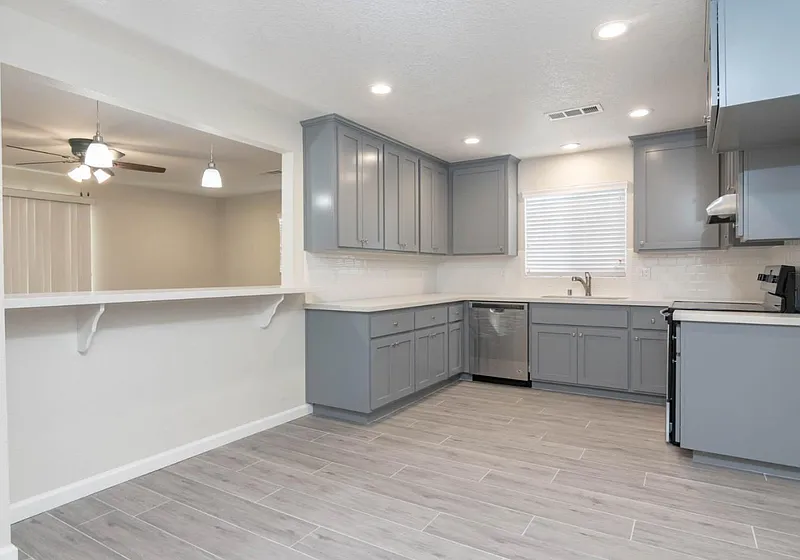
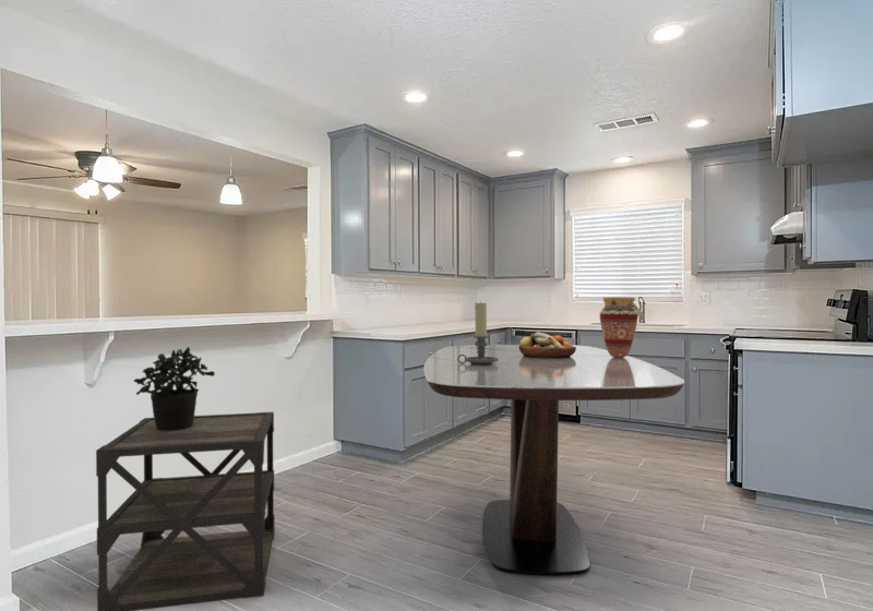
+ potted plant (178, 385)
+ vase (618, 326)
+ dining table (531, 445)
+ fruit bowl (547, 343)
+ candle holder (477, 332)
+ side table (199, 498)
